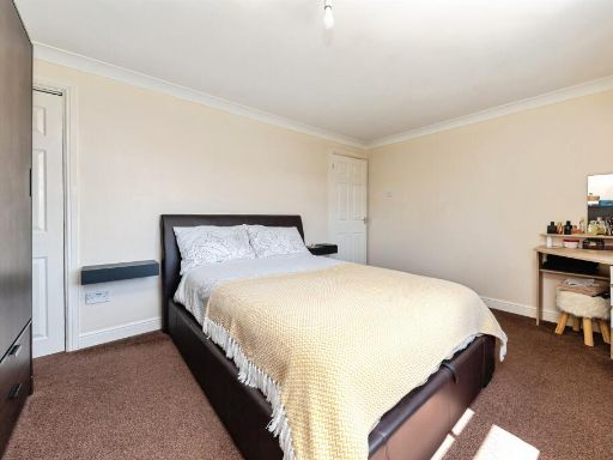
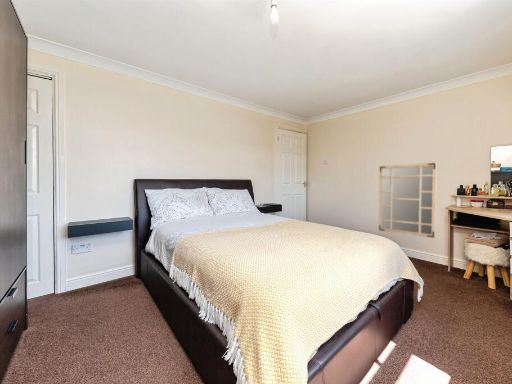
+ mirror (405, 199)
